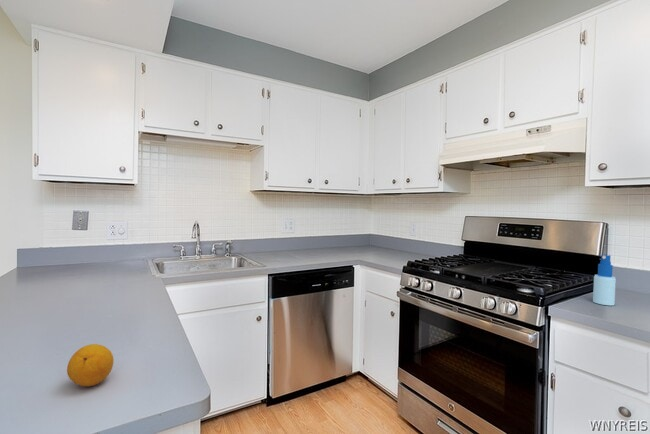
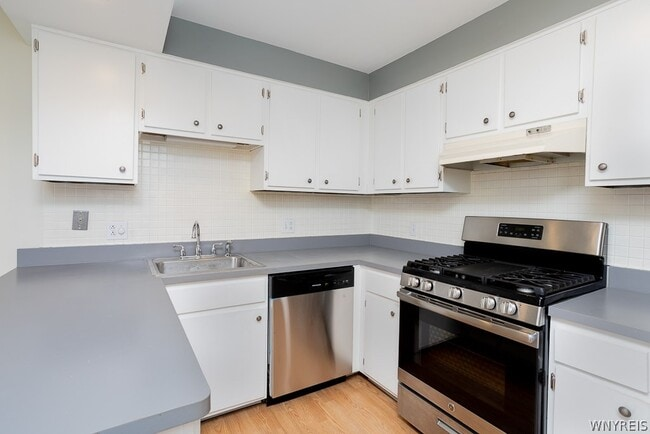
- spray bottle (604, 278)
- fruit (91, 364)
